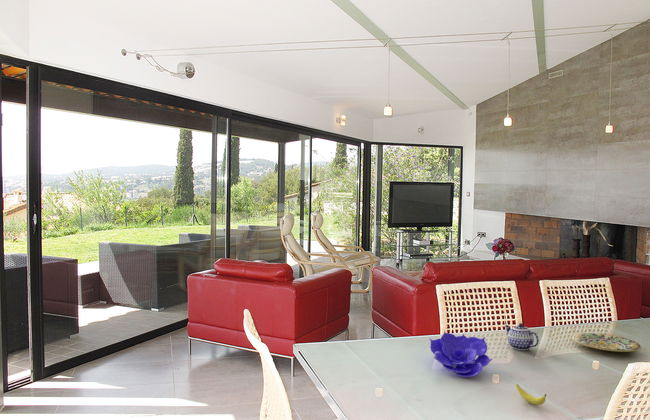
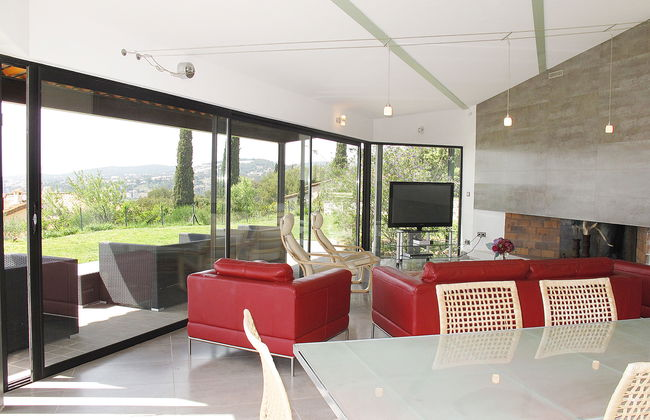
- decorative bowl (458, 352)
- banana (530, 395)
- plate (605, 344)
- teapot (520, 335)
